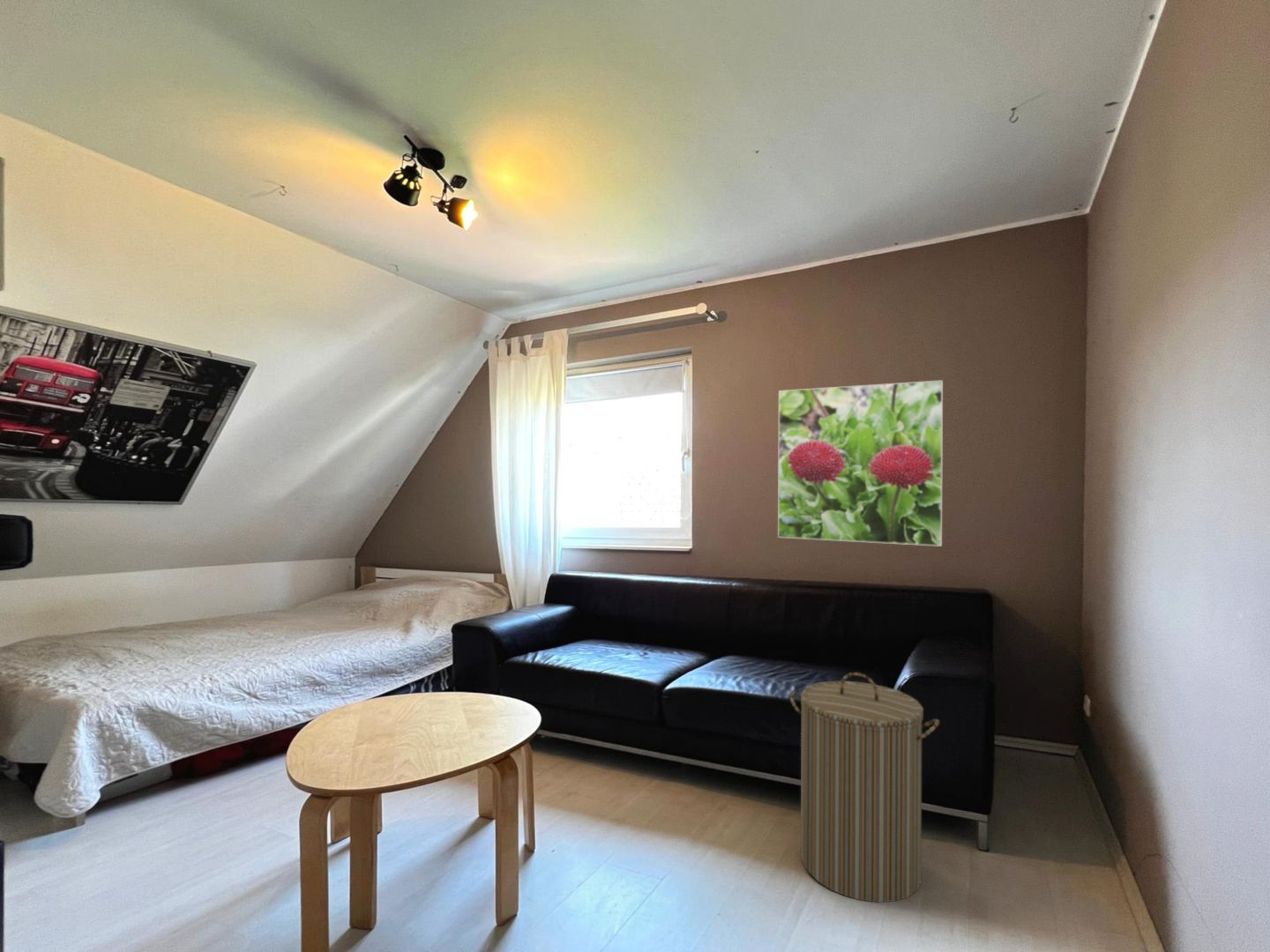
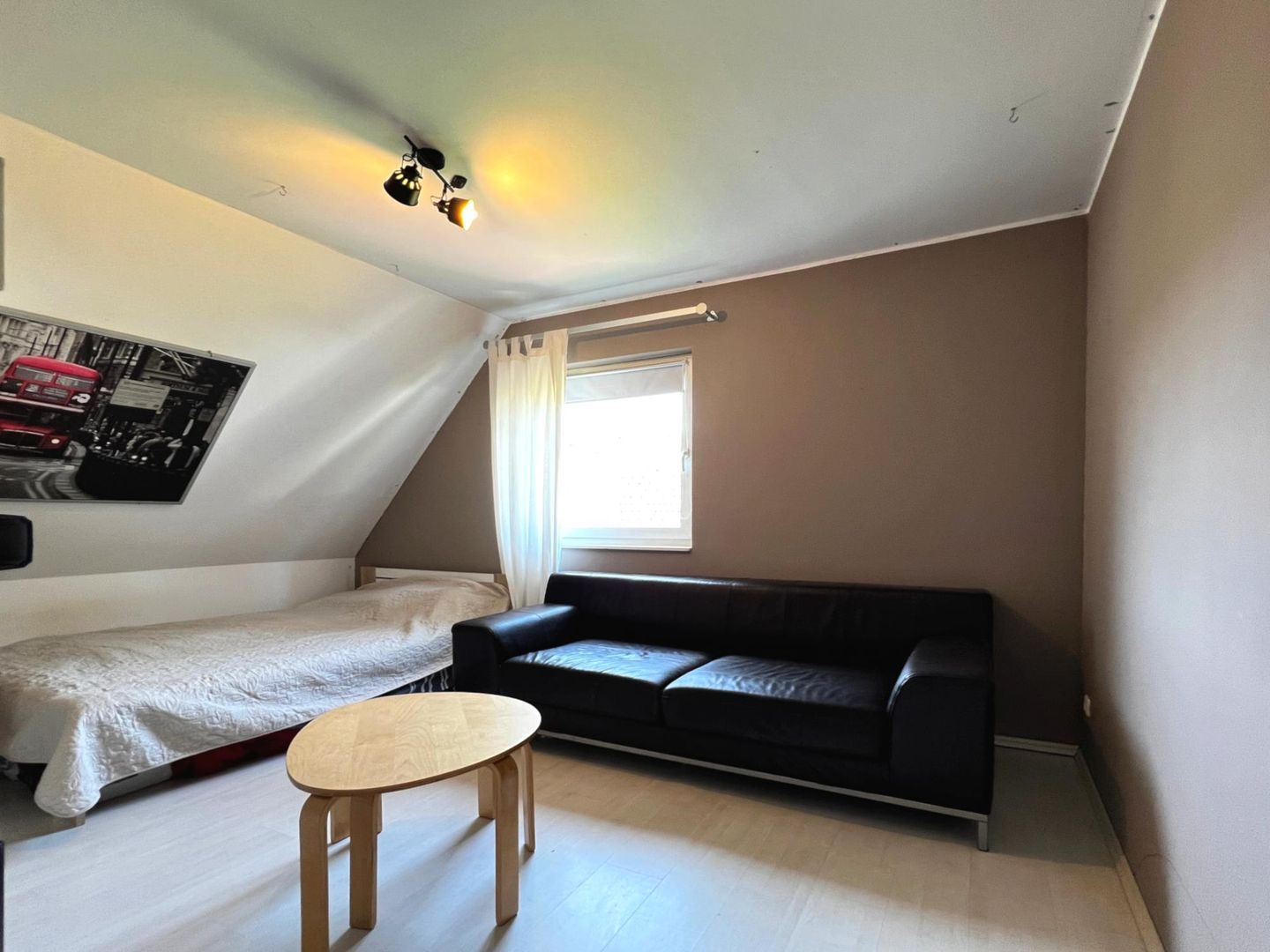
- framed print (855, 464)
- laundry hamper (860, 769)
